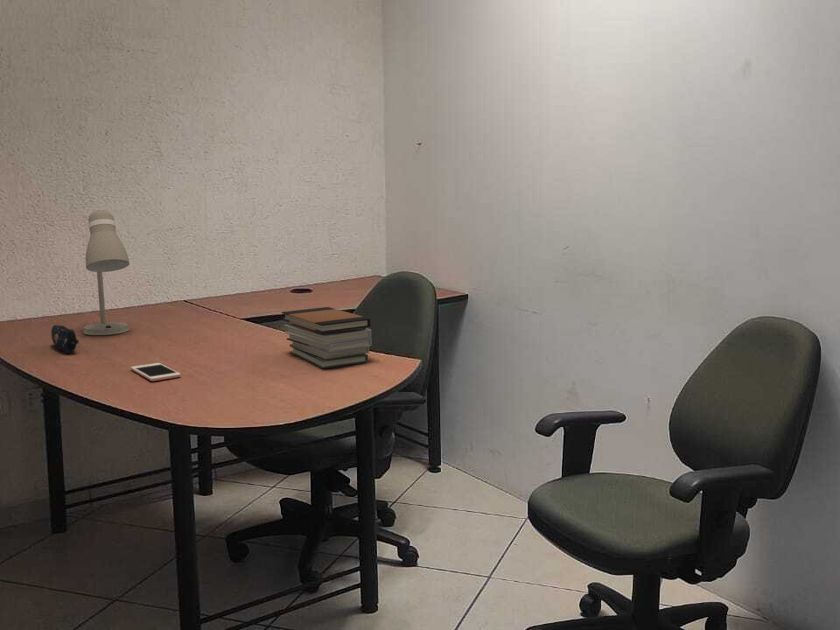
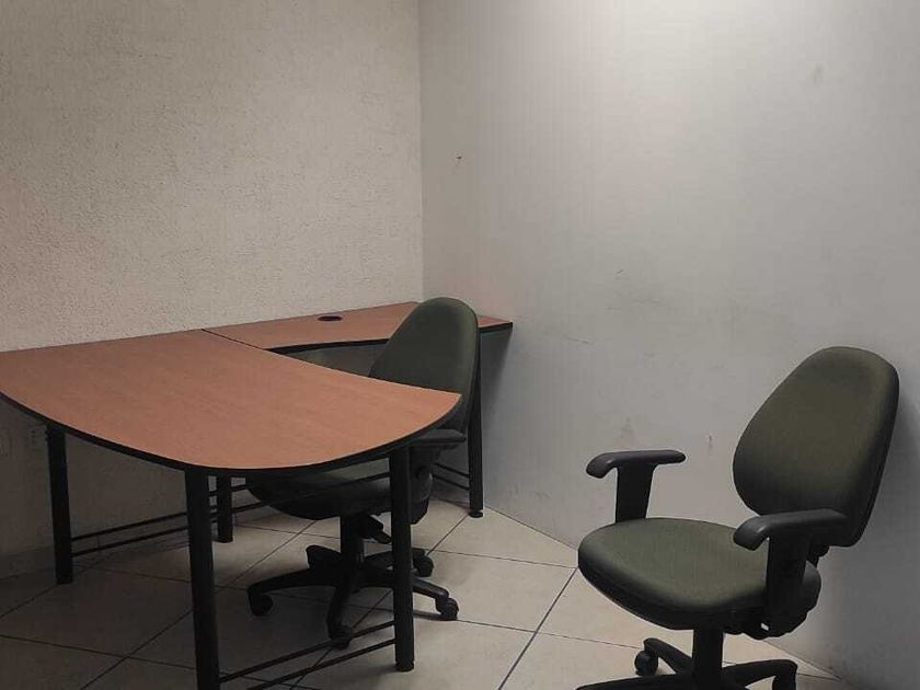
- cell phone (155, 371)
- book stack (326, 336)
- pencil case (63, 338)
- desk lamp (105, 271)
